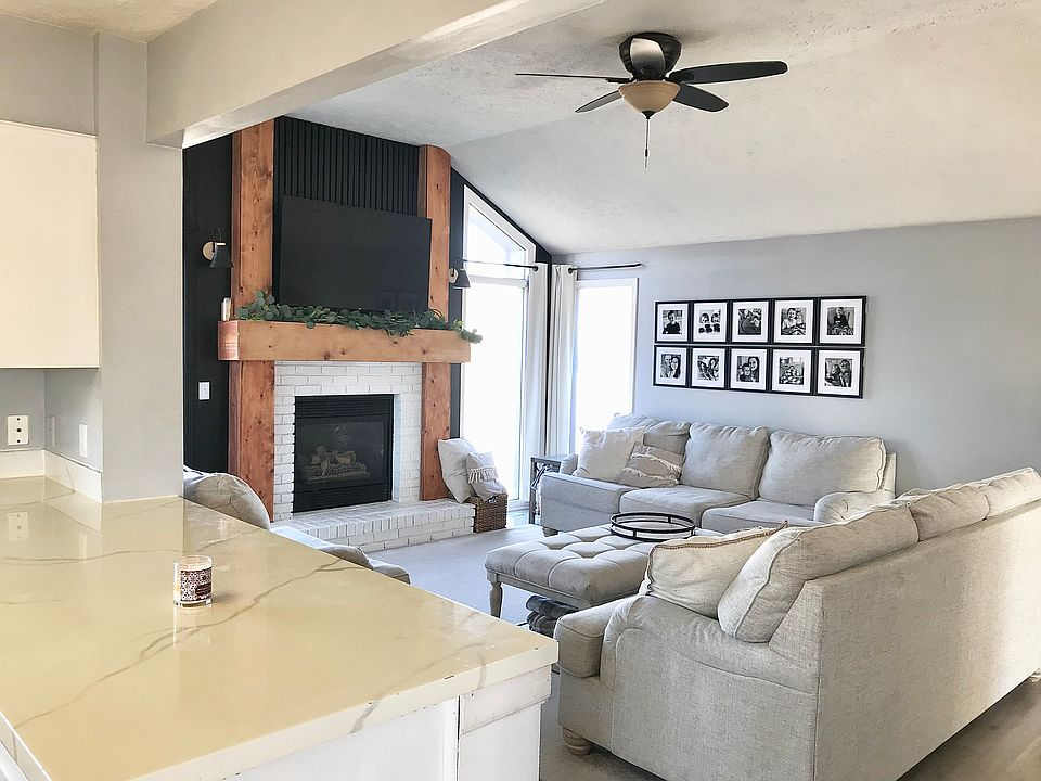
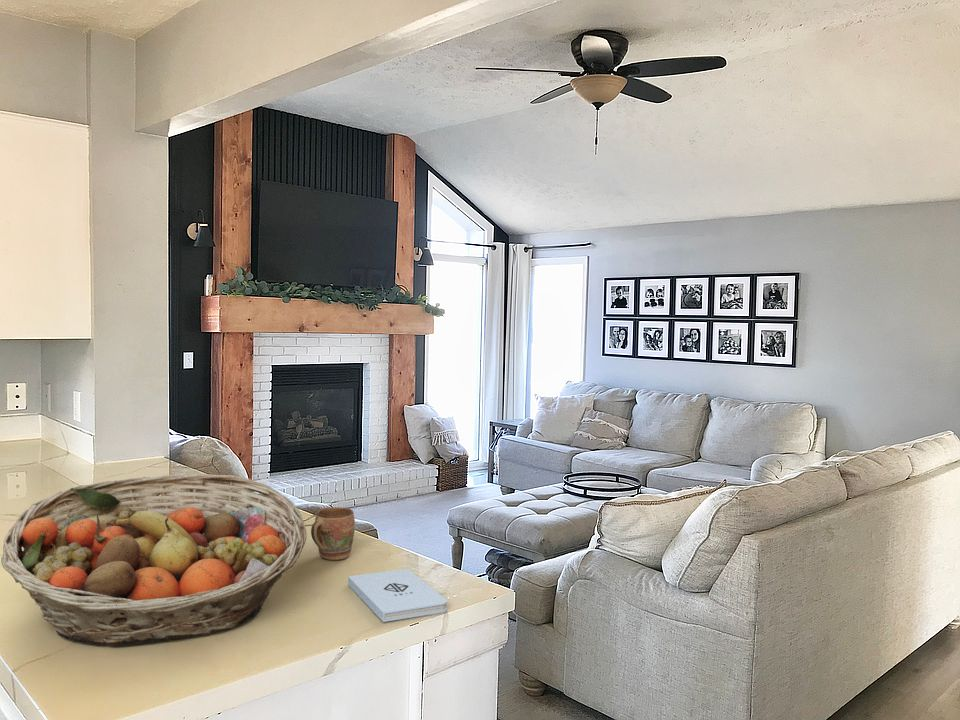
+ fruit basket (163, 552)
+ mug (331, 533)
+ notepad (396, 593)
